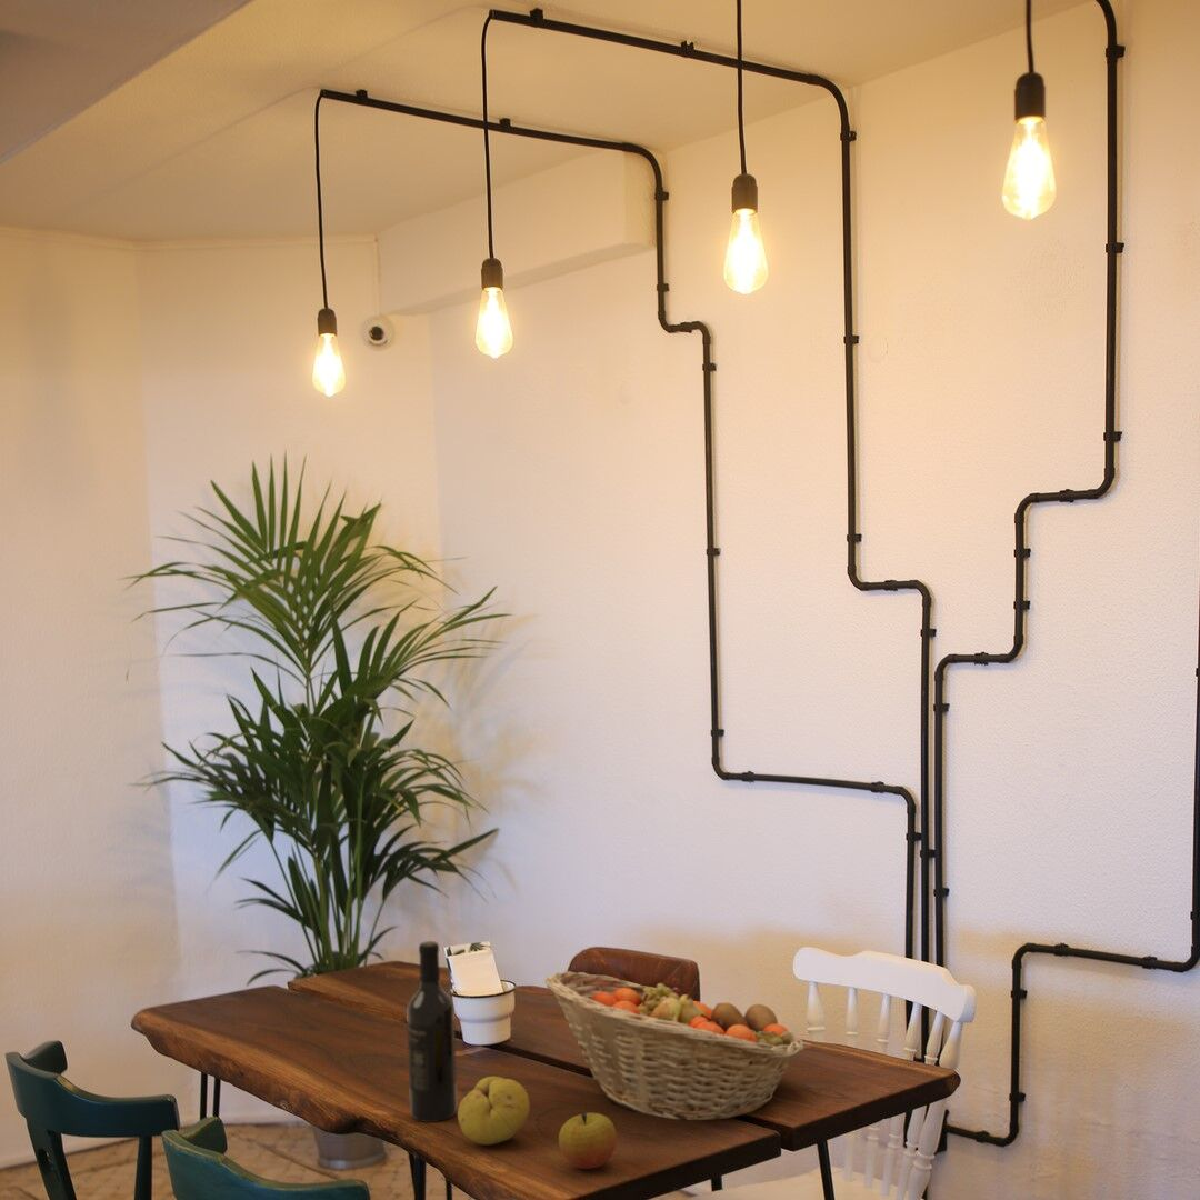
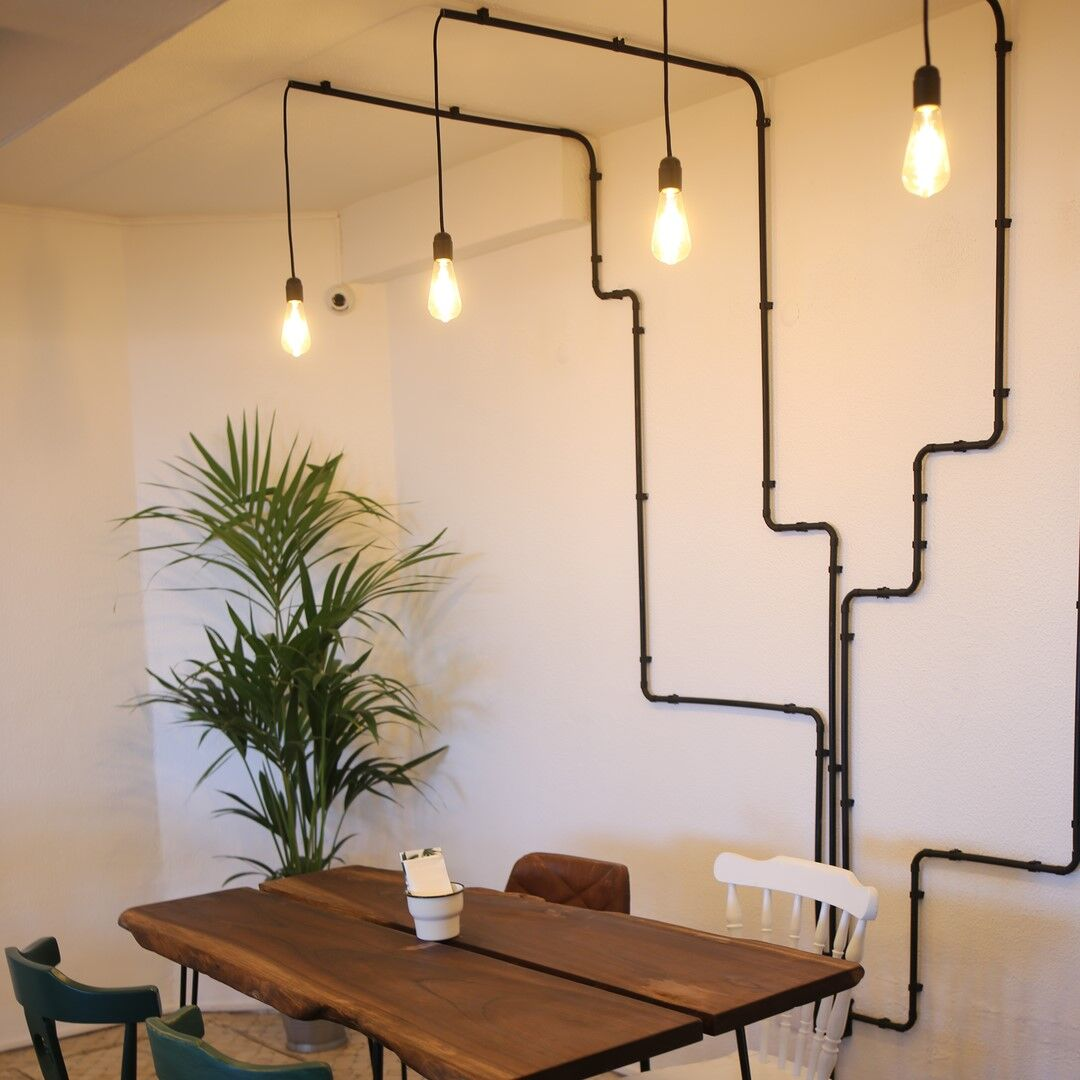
- fruit (493, 1109)
- apple (587, 1139)
- wine bottle (431, 1029)
- fruit basket (671, 1033)
